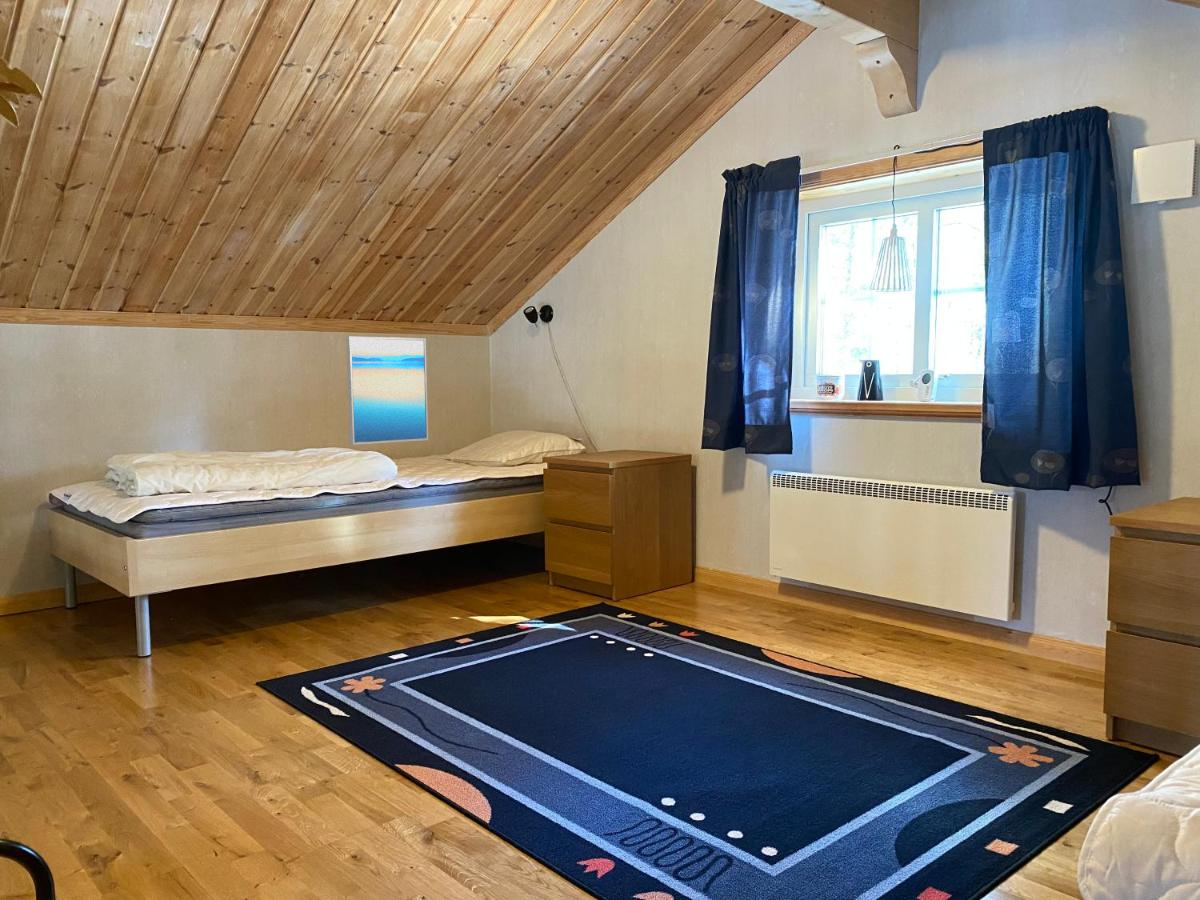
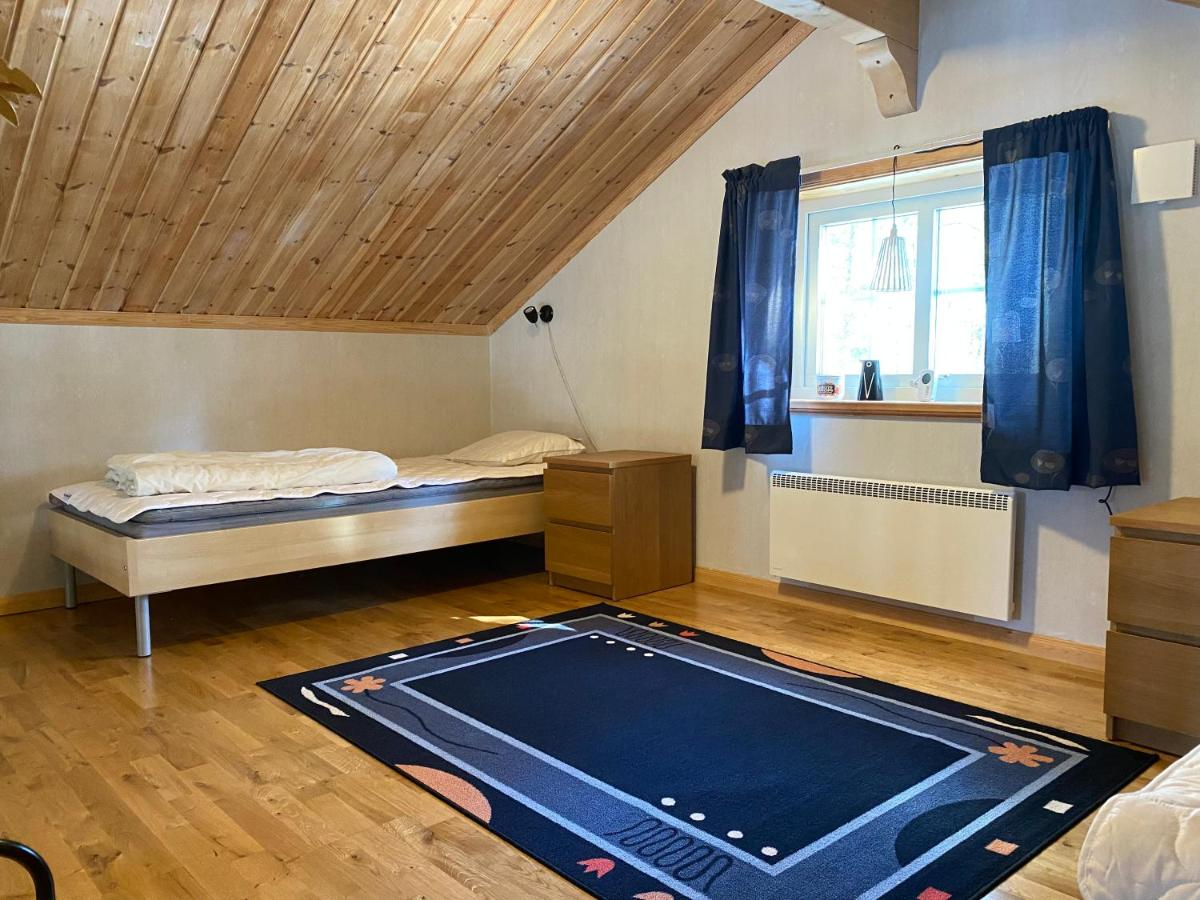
- wall art (388, 390)
